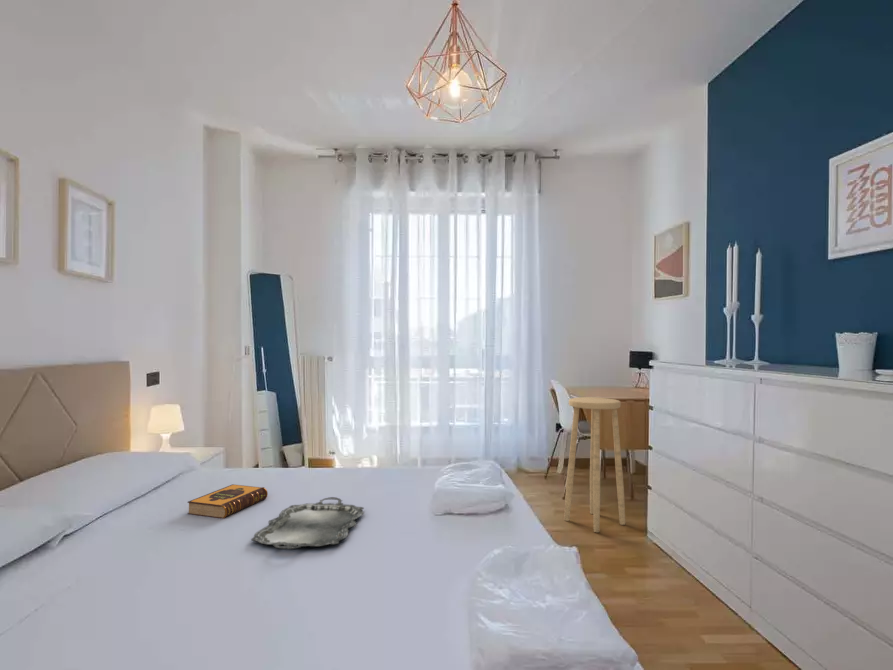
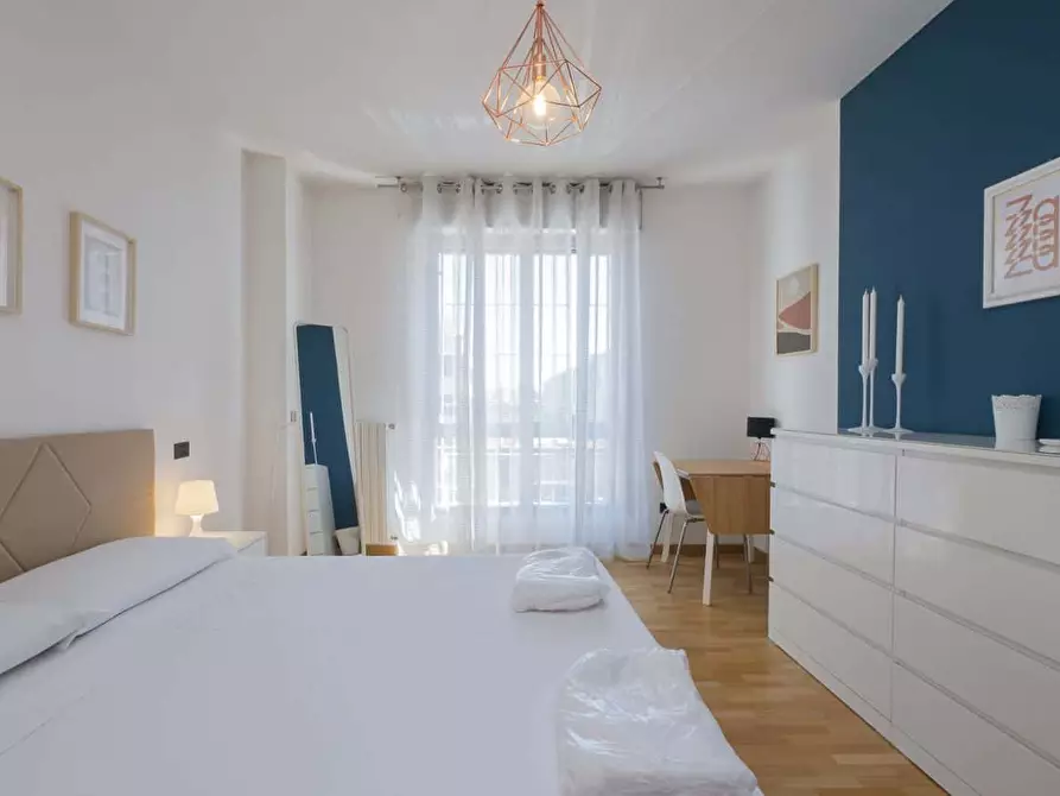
- serving tray (312, 522)
- stool (594, 461)
- hardback book (229, 500)
